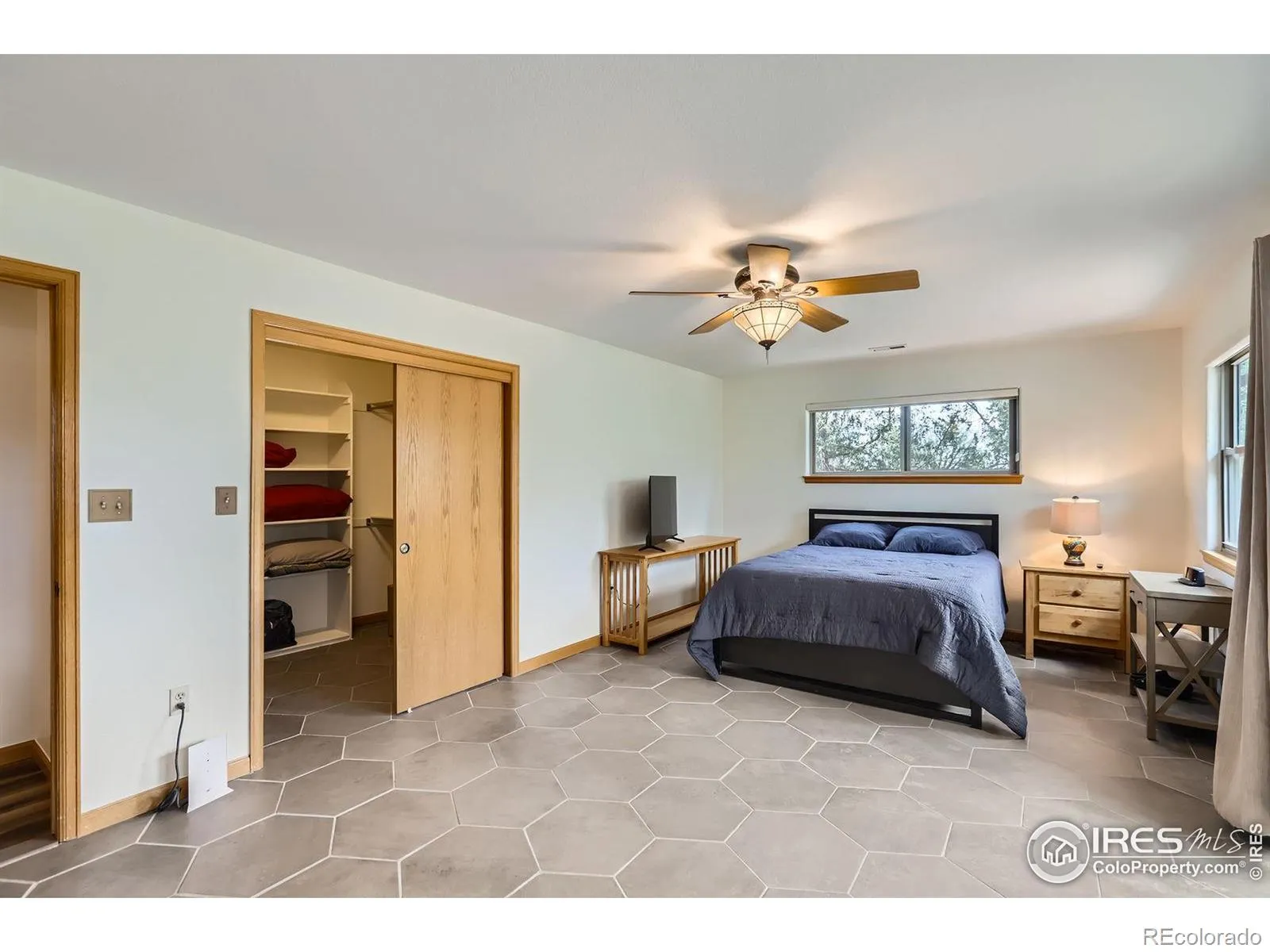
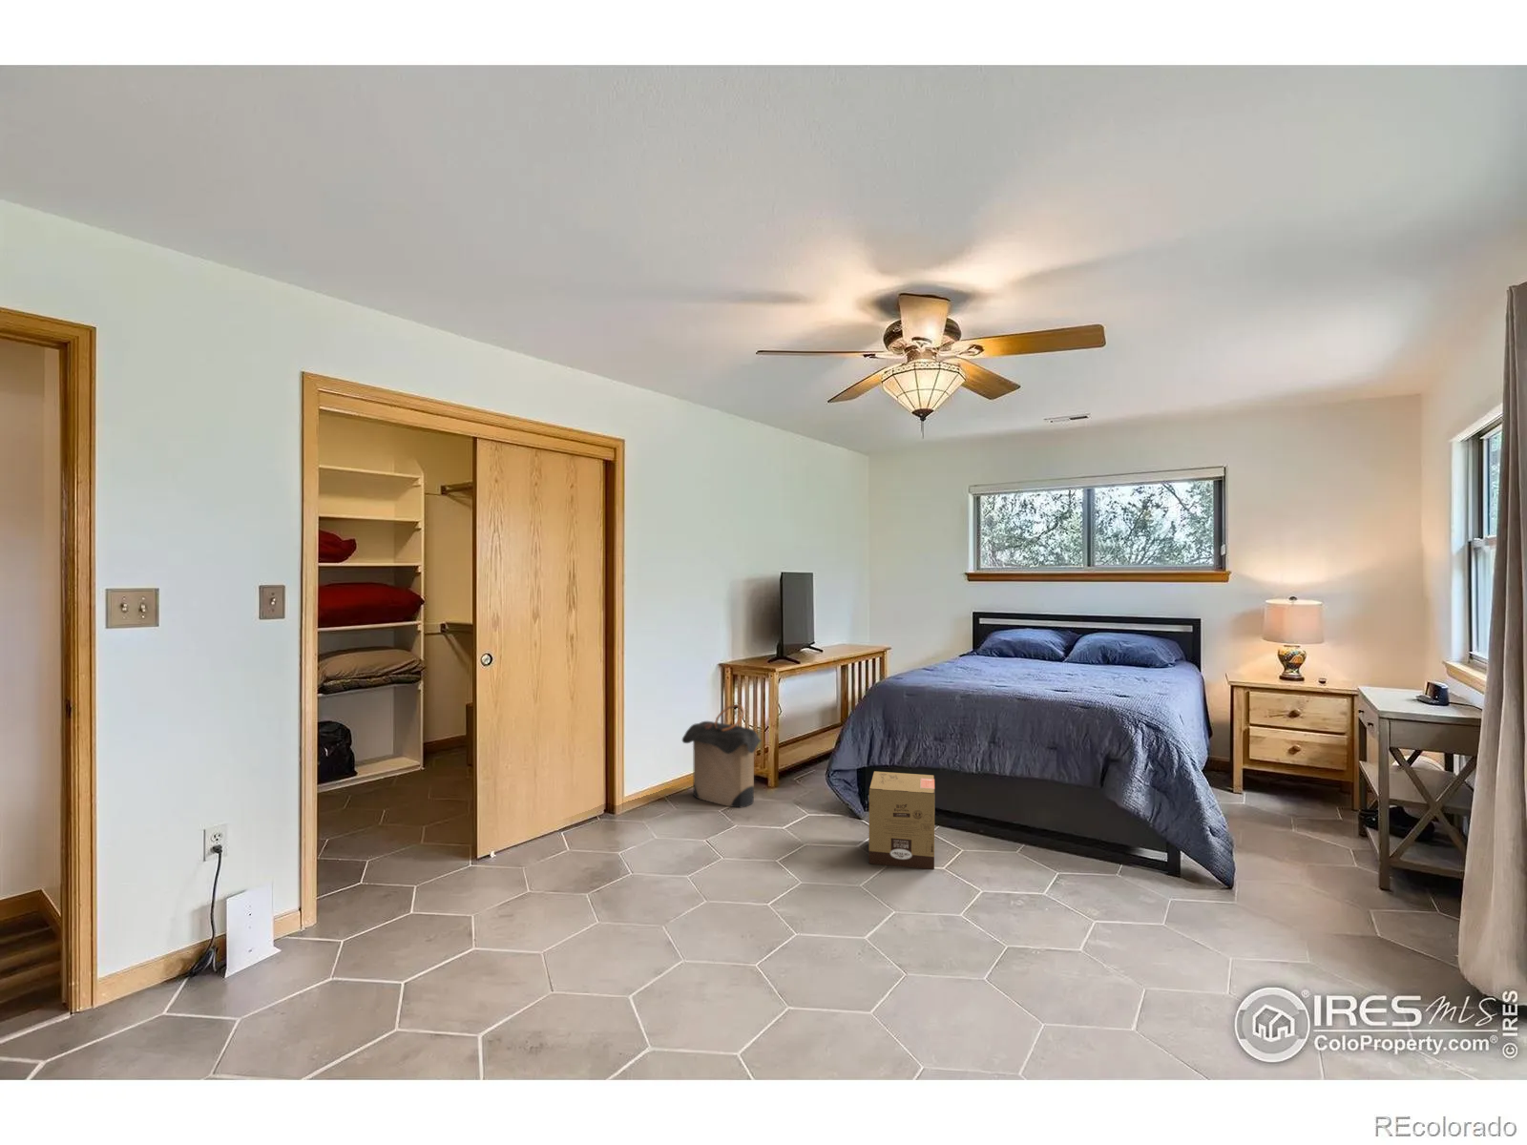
+ cardboard box (902, 818)
+ laundry hamper (720, 752)
